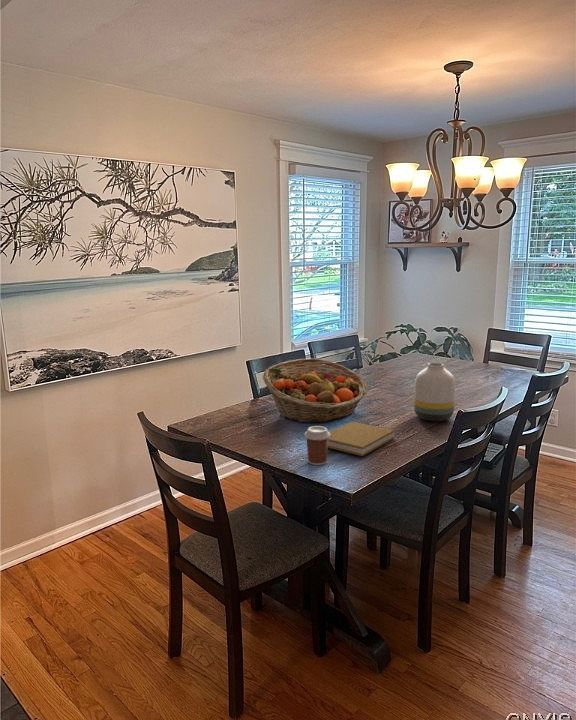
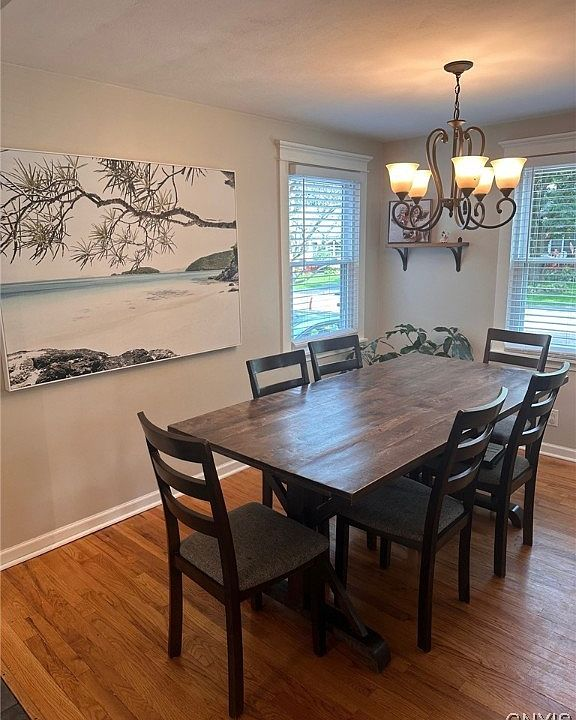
- fruit basket (315, 389)
- coffee cup (317, 445)
- book (356, 437)
- vase (434, 391)
